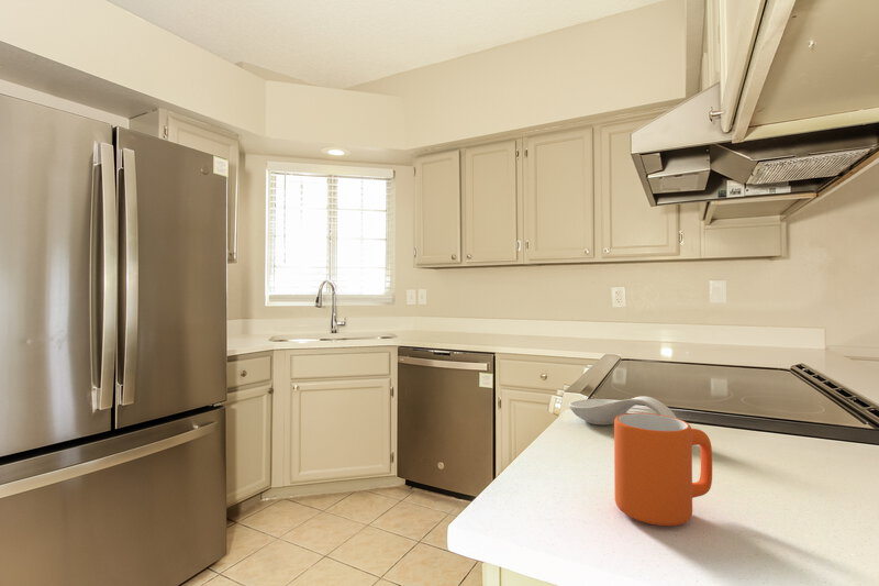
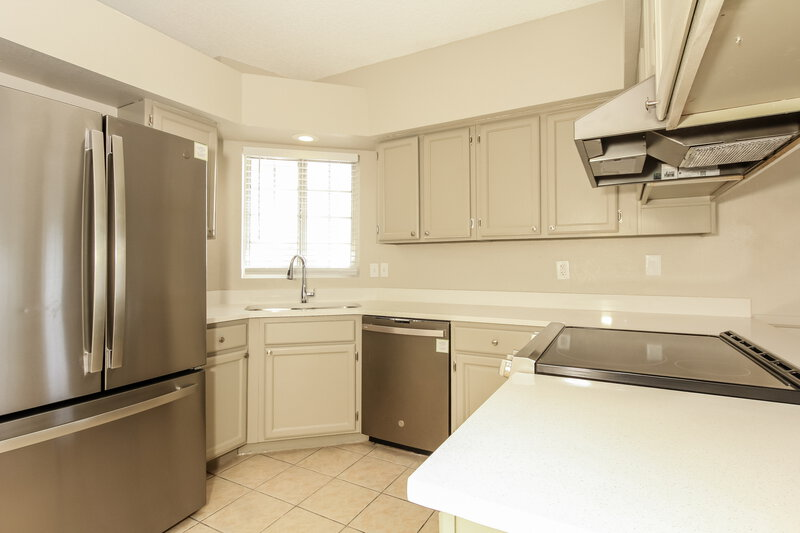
- mug (658, 464)
- spoon rest (621, 410)
